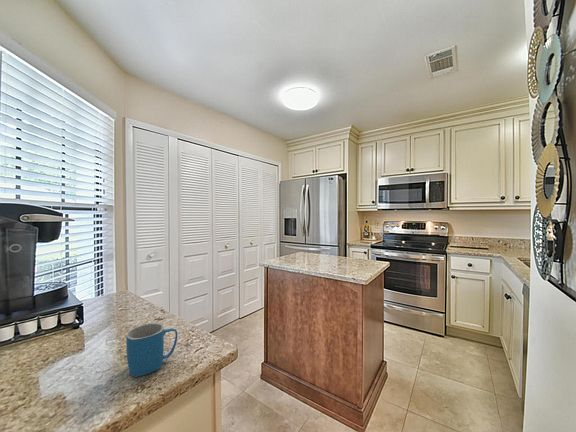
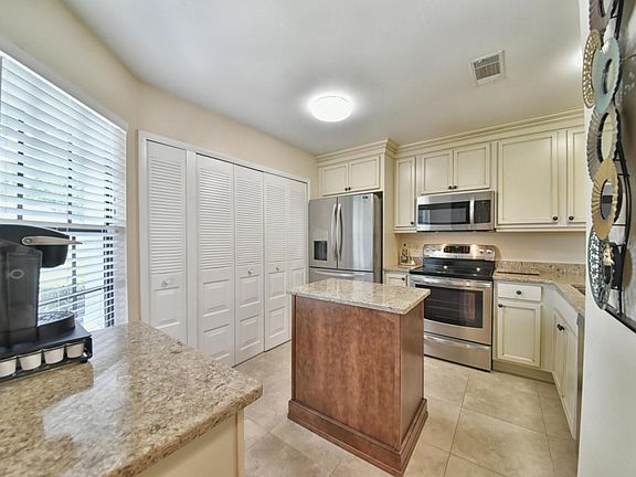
- mug (153, 346)
